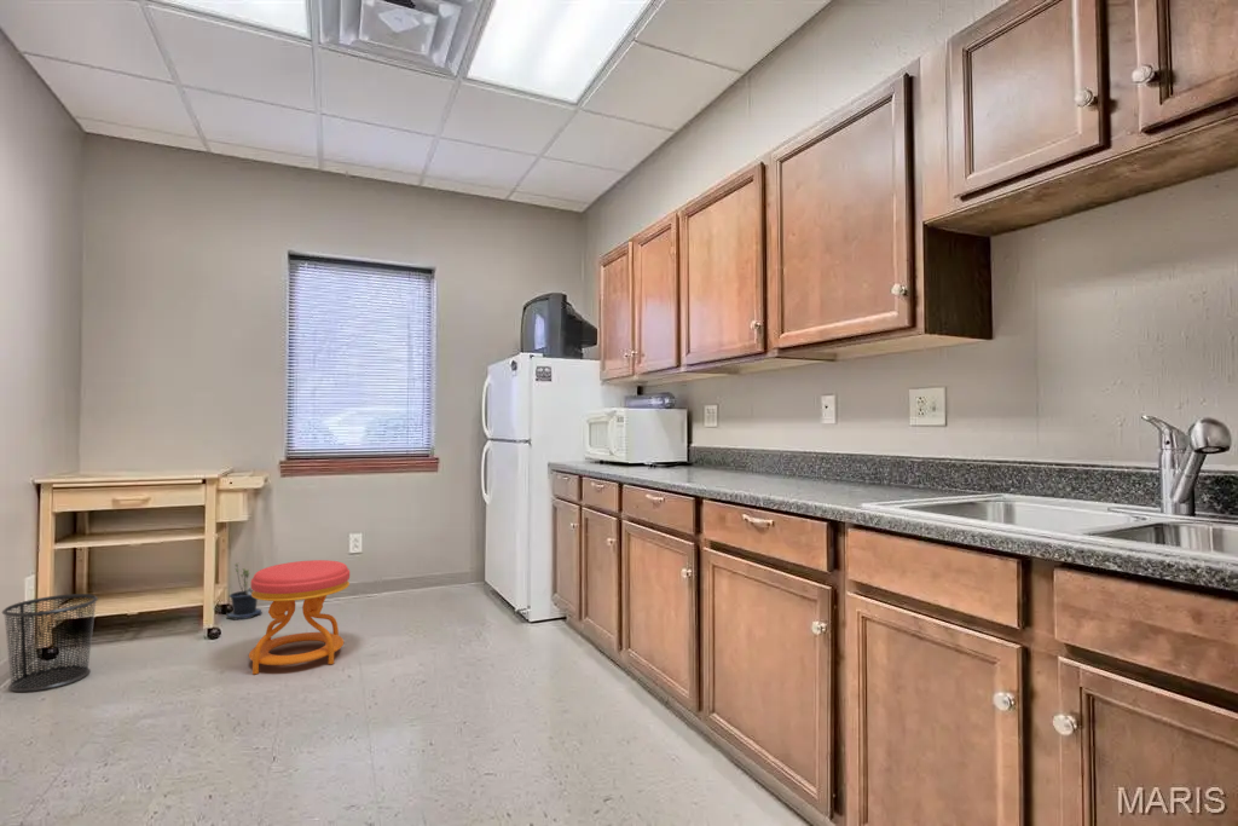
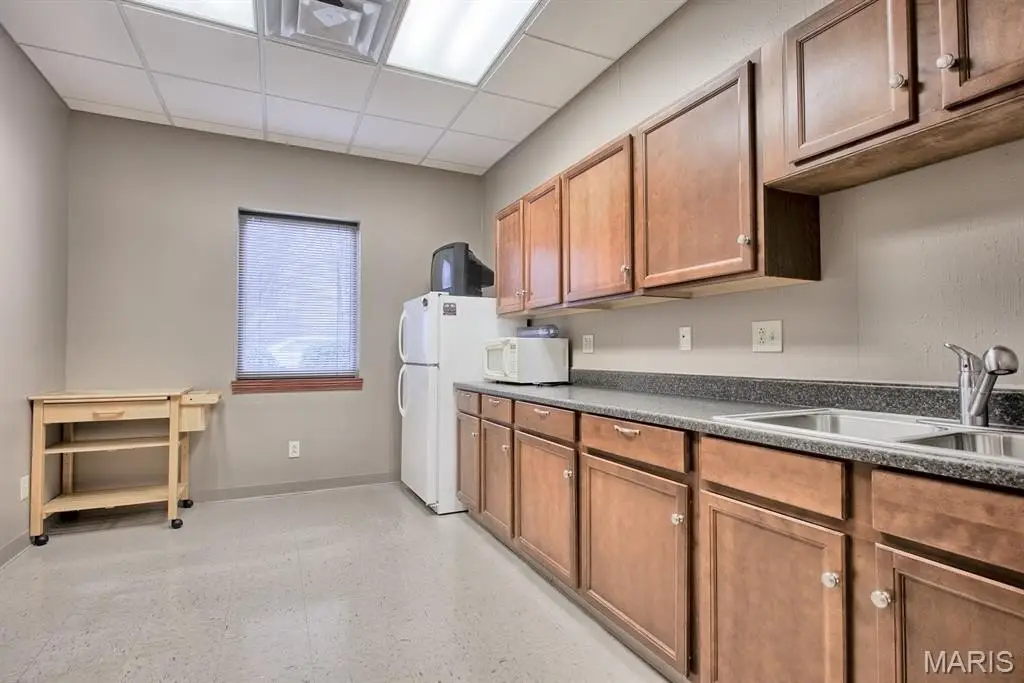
- stool (294, 611)
- waste bin (51, 641)
- potted plant (244, 588)
